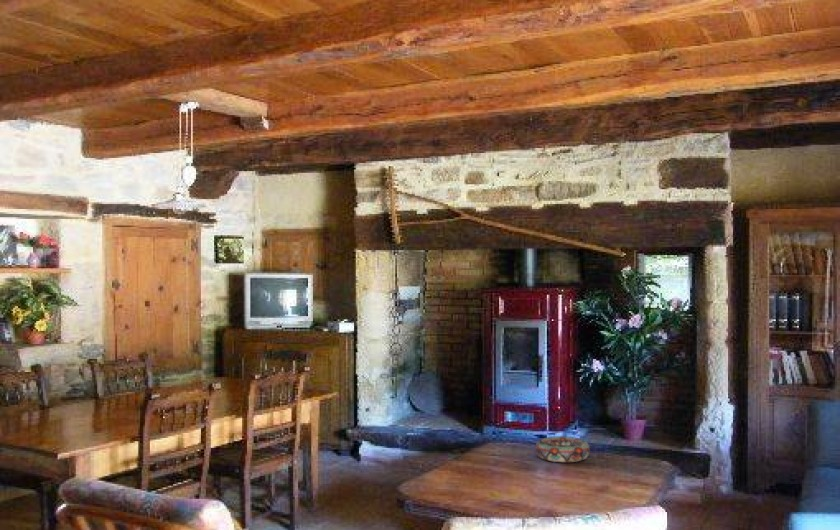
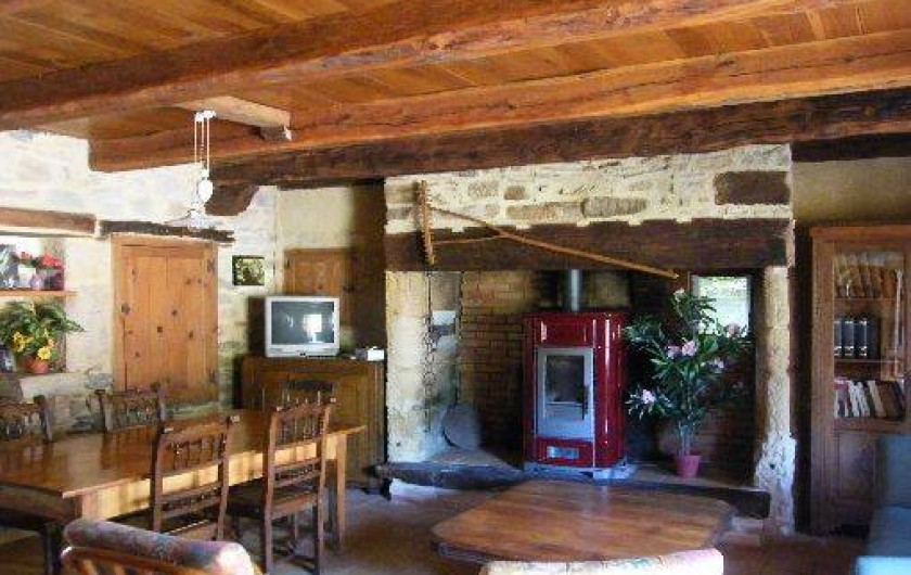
- decorative bowl (562, 449)
